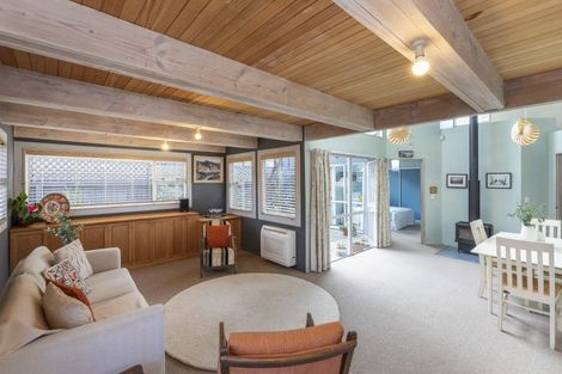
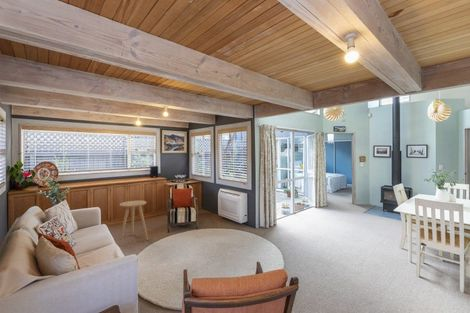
+ side table (133, 220)
